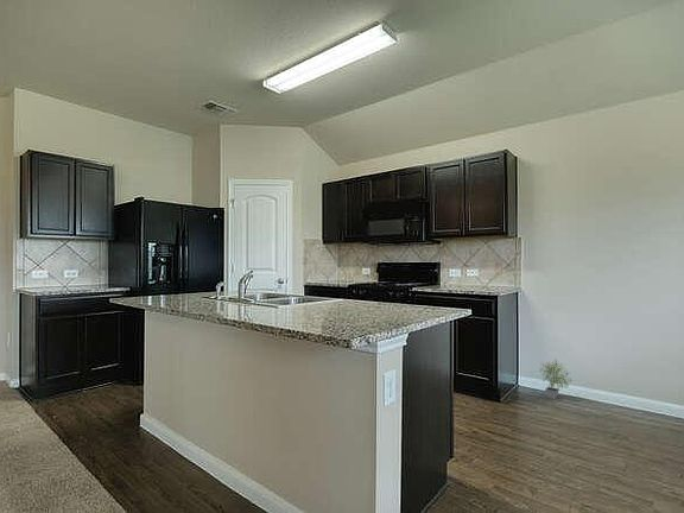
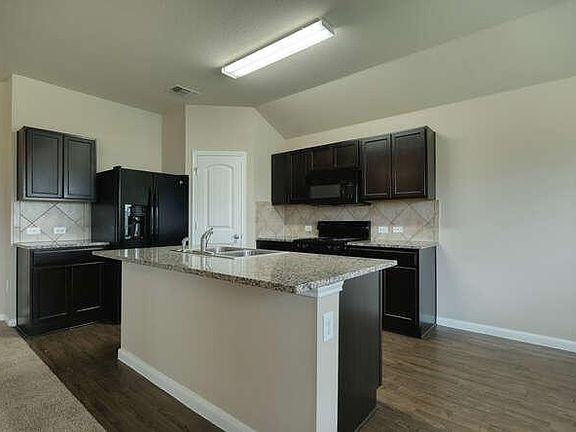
- potted plant (555, 376)
